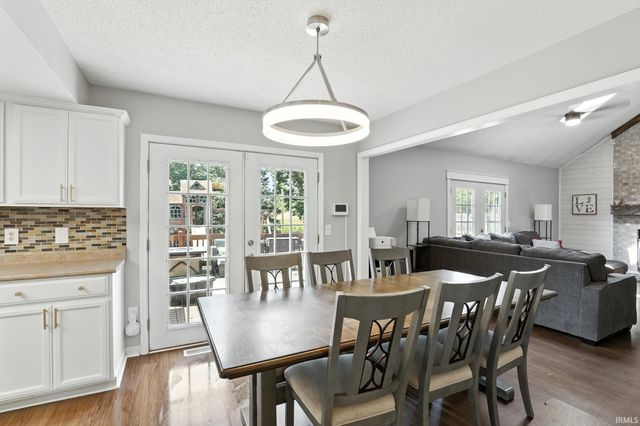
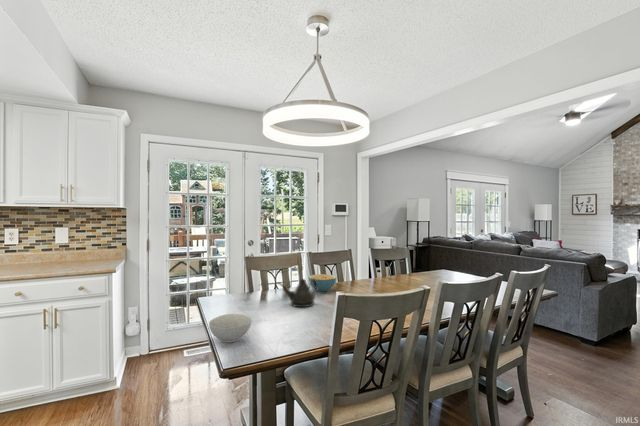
+ cereal bowl (322, 283)
+ bowl (230, 327)
+ teapot (297, 292)
